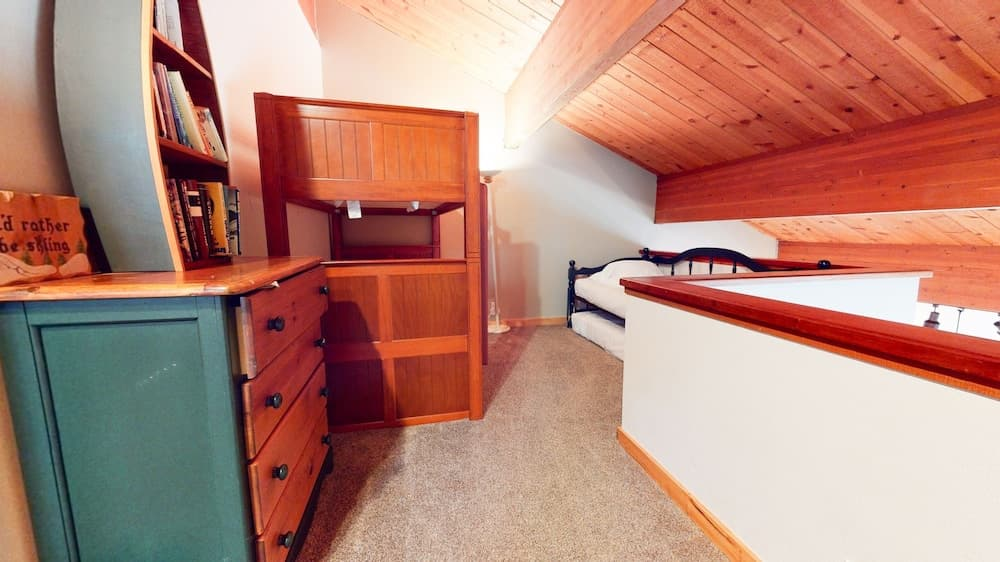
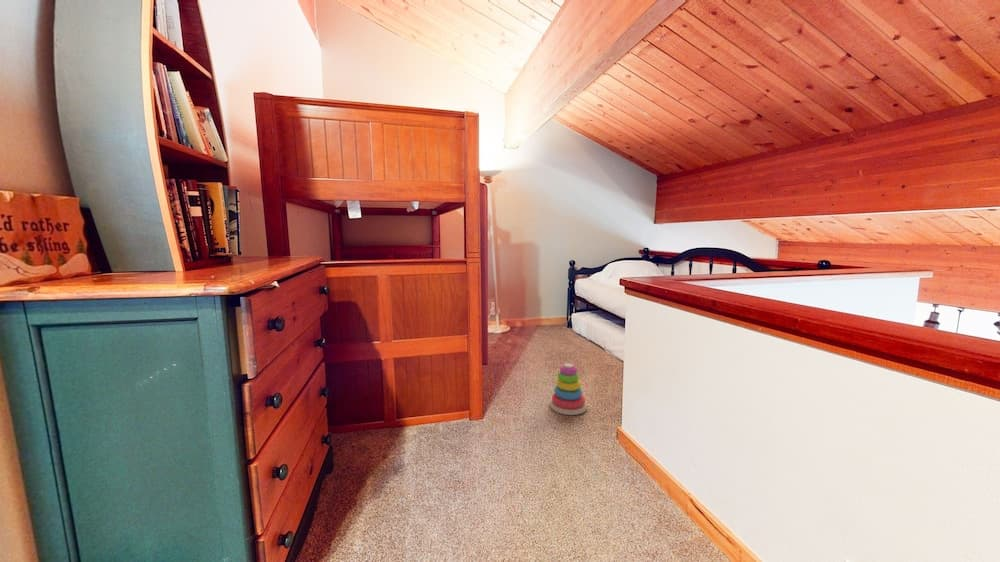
+ stacking toy (568, 385)
